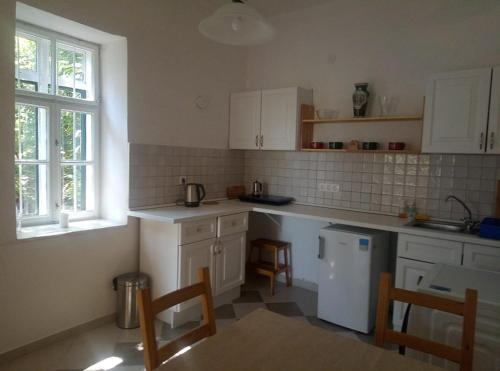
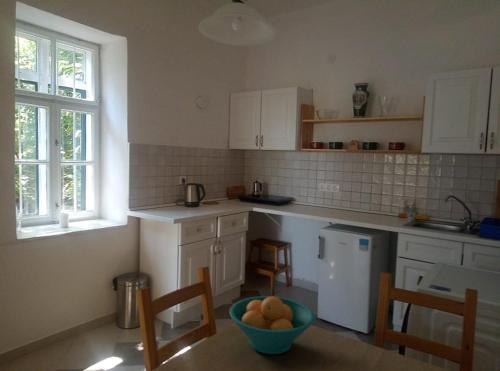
+ fruit bowl (271, 320)
